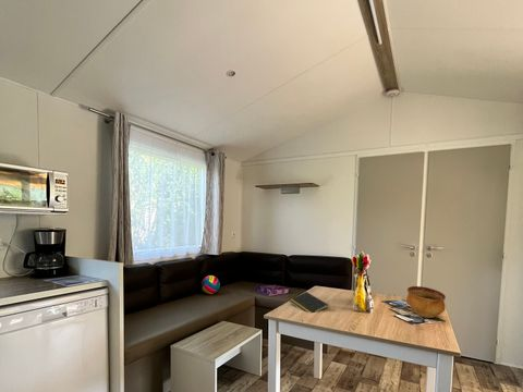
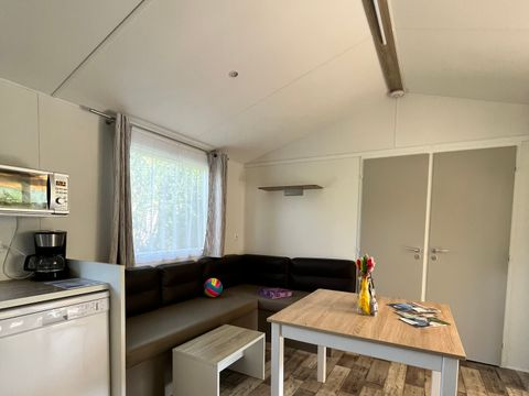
- notepad (307, 303)
- bowl (425, 304)
